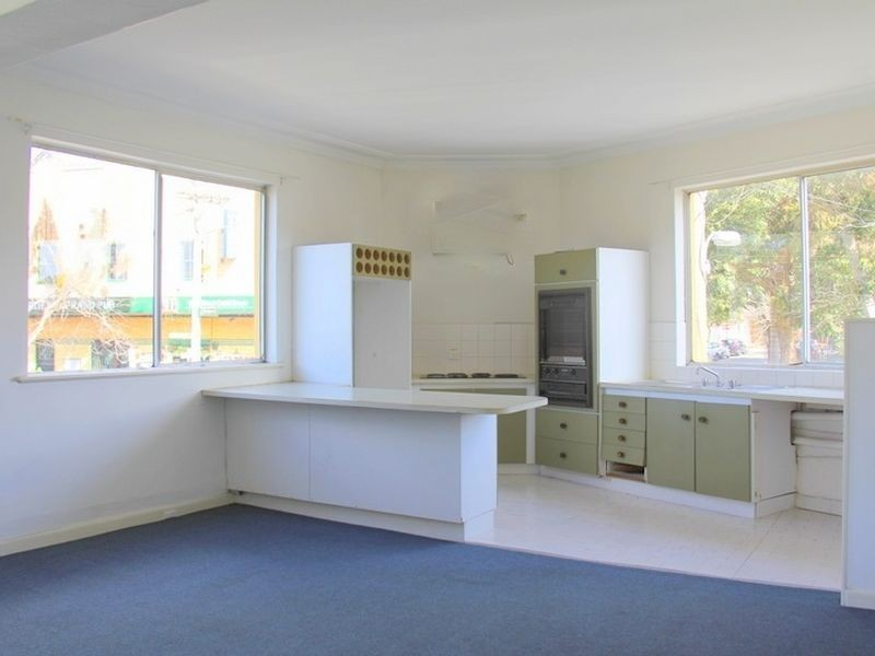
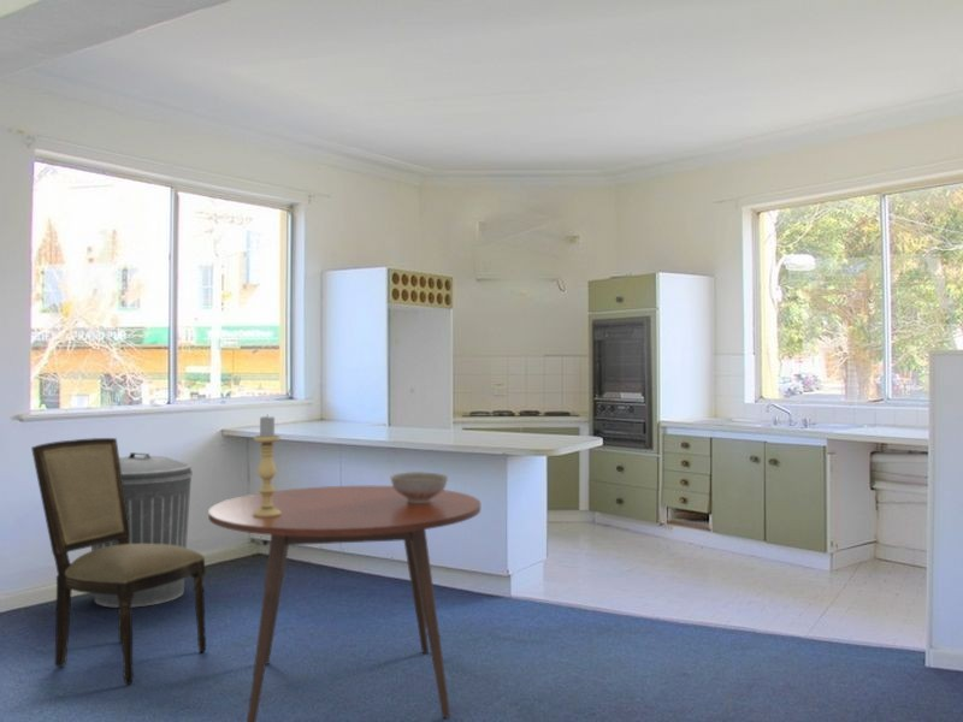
+ dining table (348, 542)
+ decorative bowl (419, 487)
+ trash can (140, 523)
+ candle holder (266, 463)
+ dining chair (120, 550)
